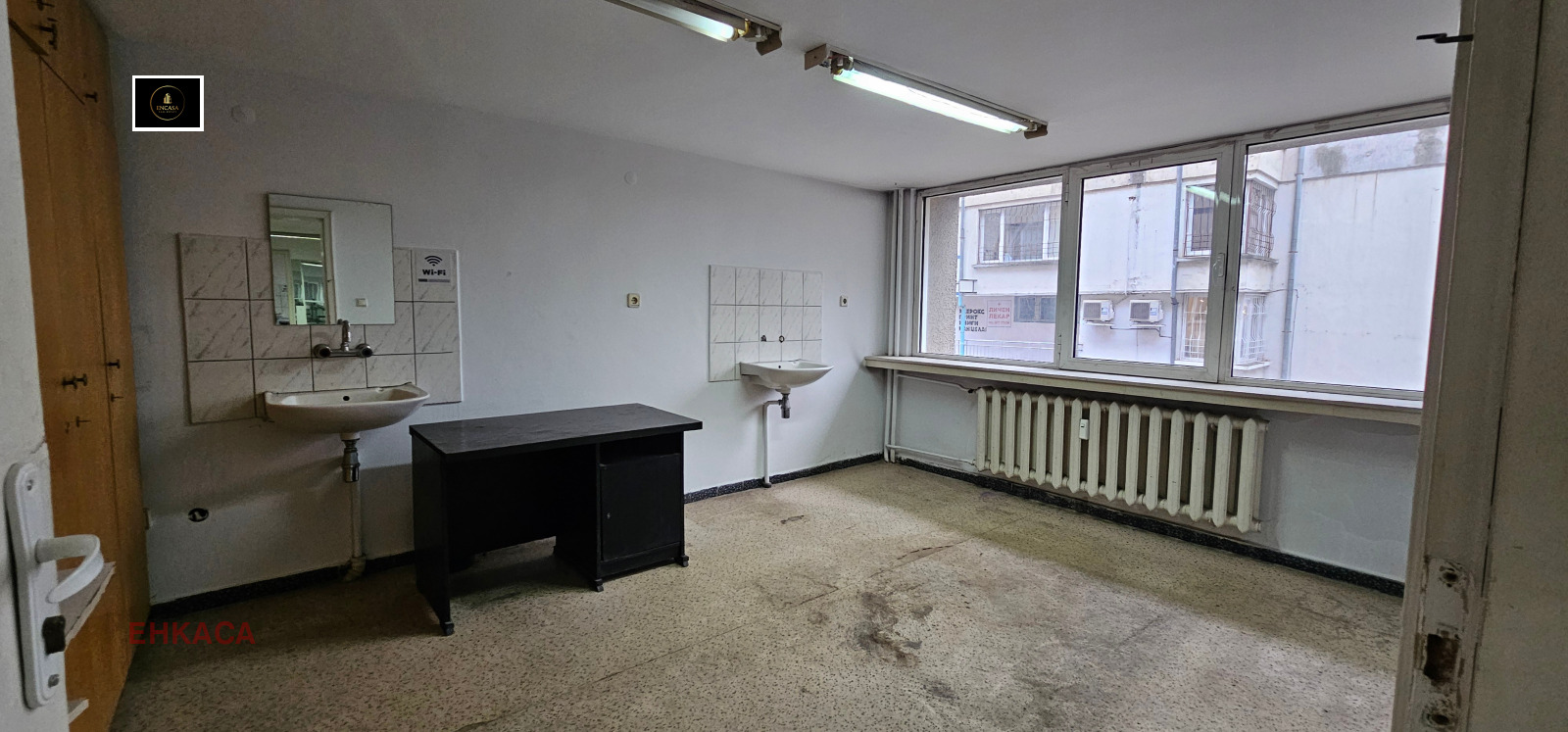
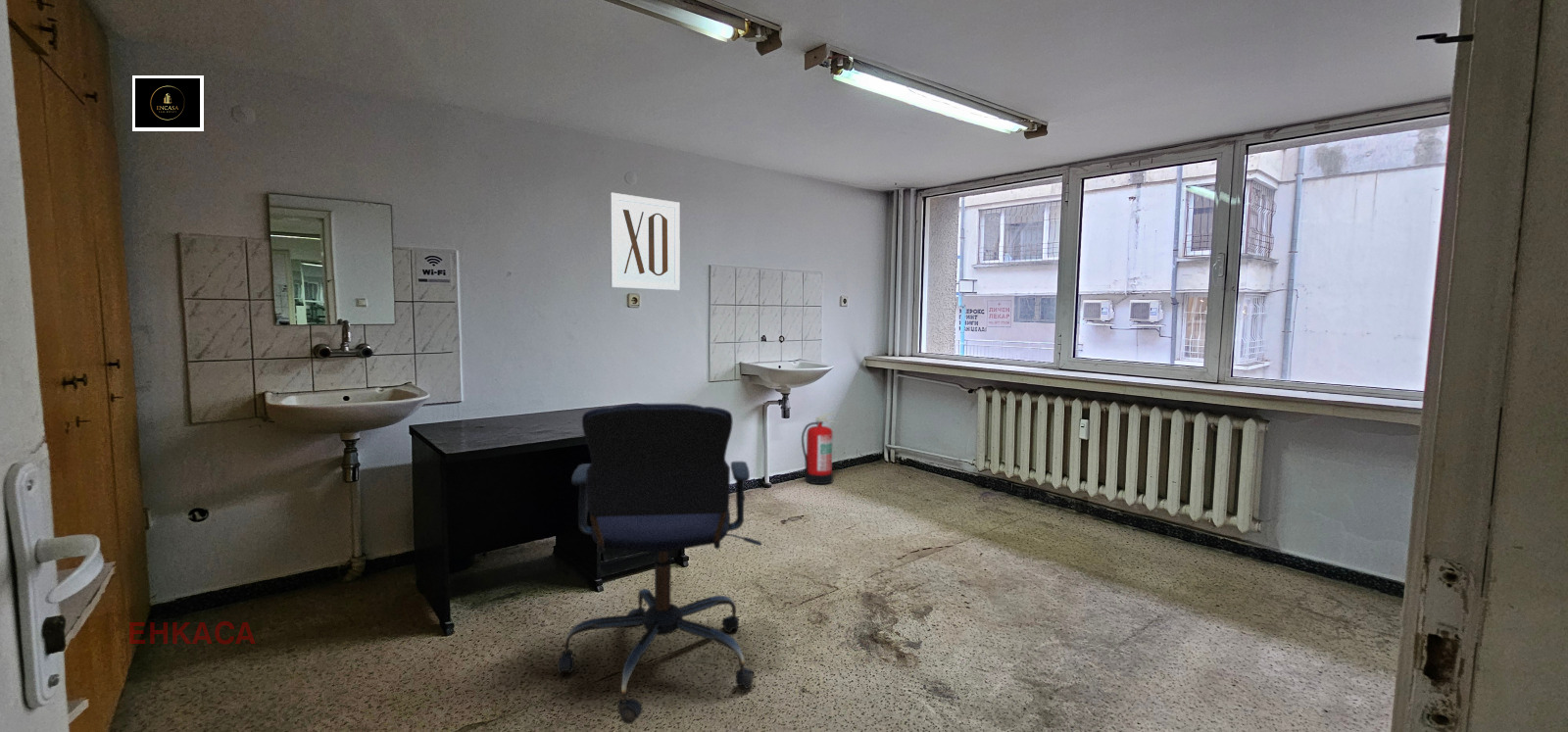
+ wall art (646, 243)
+ fire extinguisher (819, 447)
+ office chair (661, 530)
